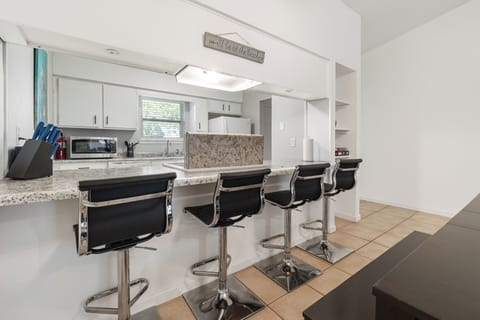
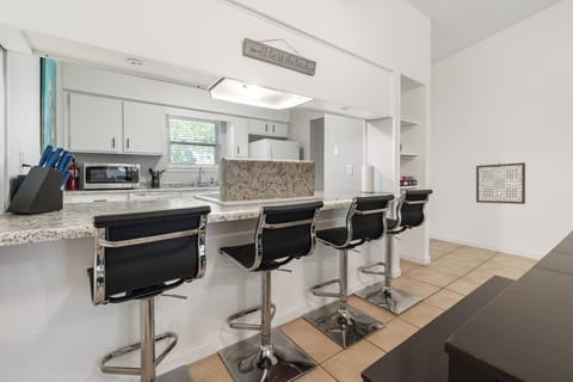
+ wall art (498, 181)
